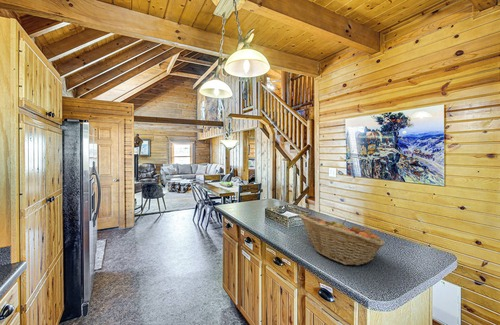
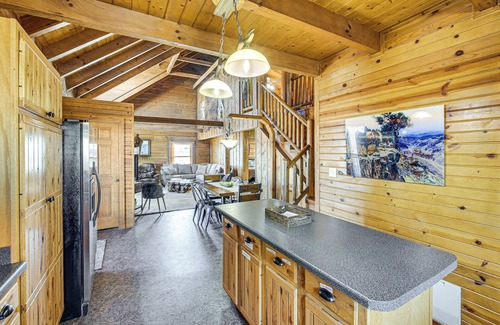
- fruit basket (337, 234)
